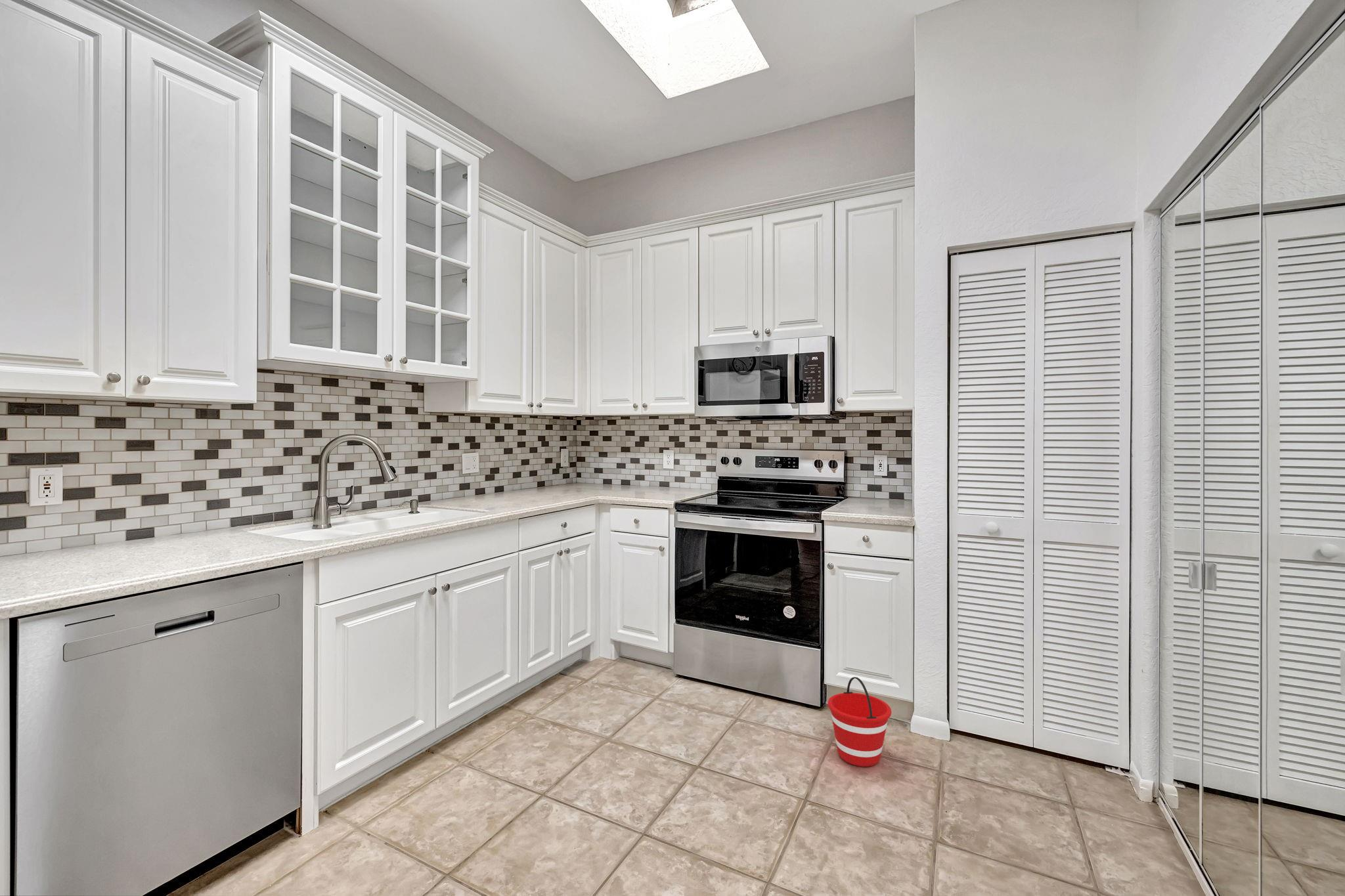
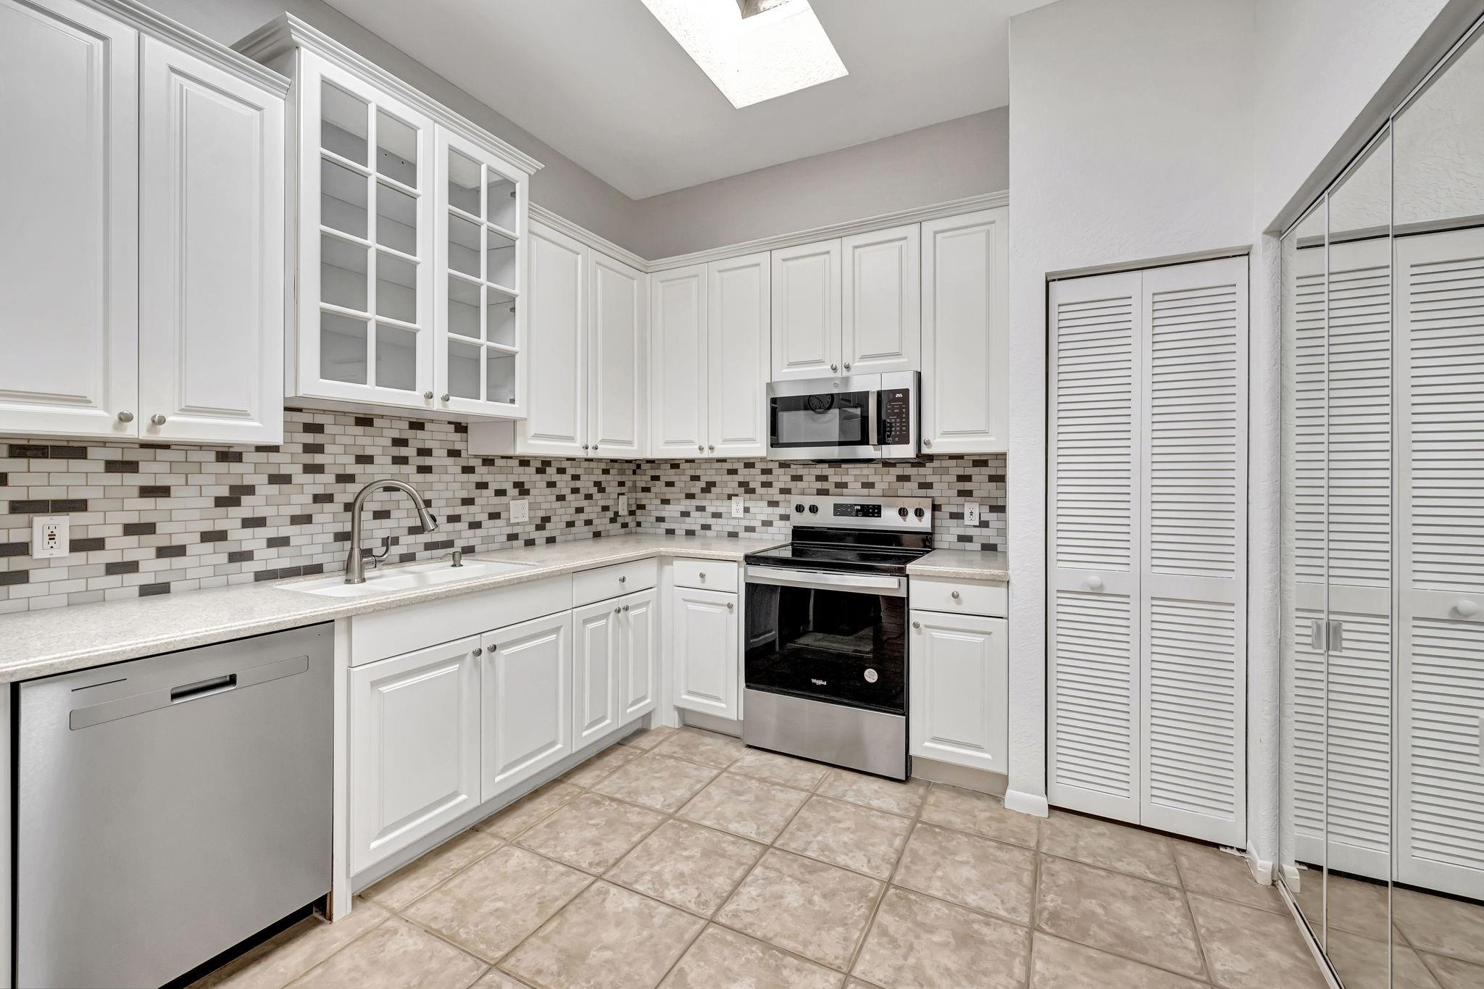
- bucket (858, 718)
